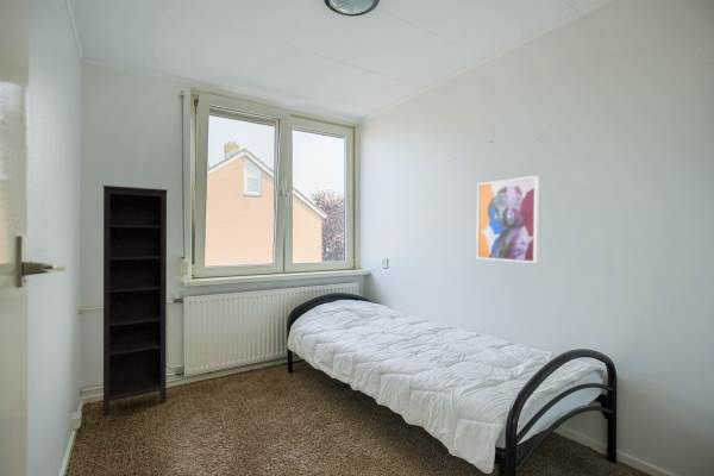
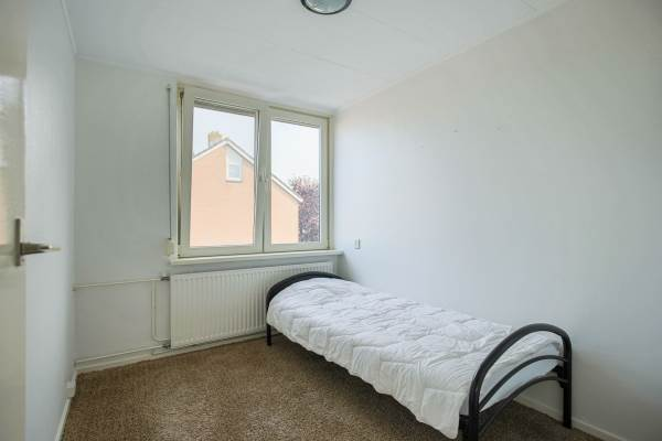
- wall art (505, 220)
- bookcase (134, 295)
